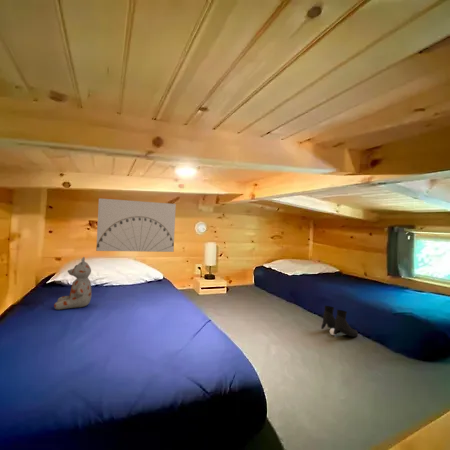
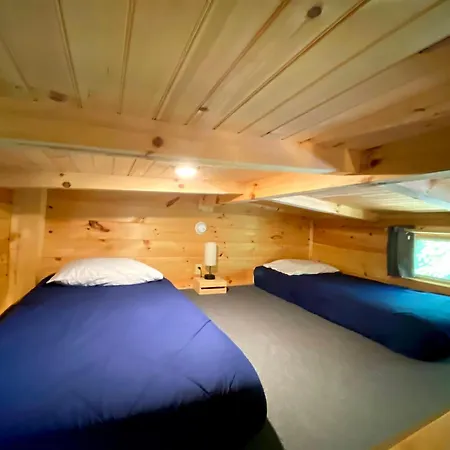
- stuffed bear (74, 281)
- wall art (137, 226)
- boots (339, 319)
